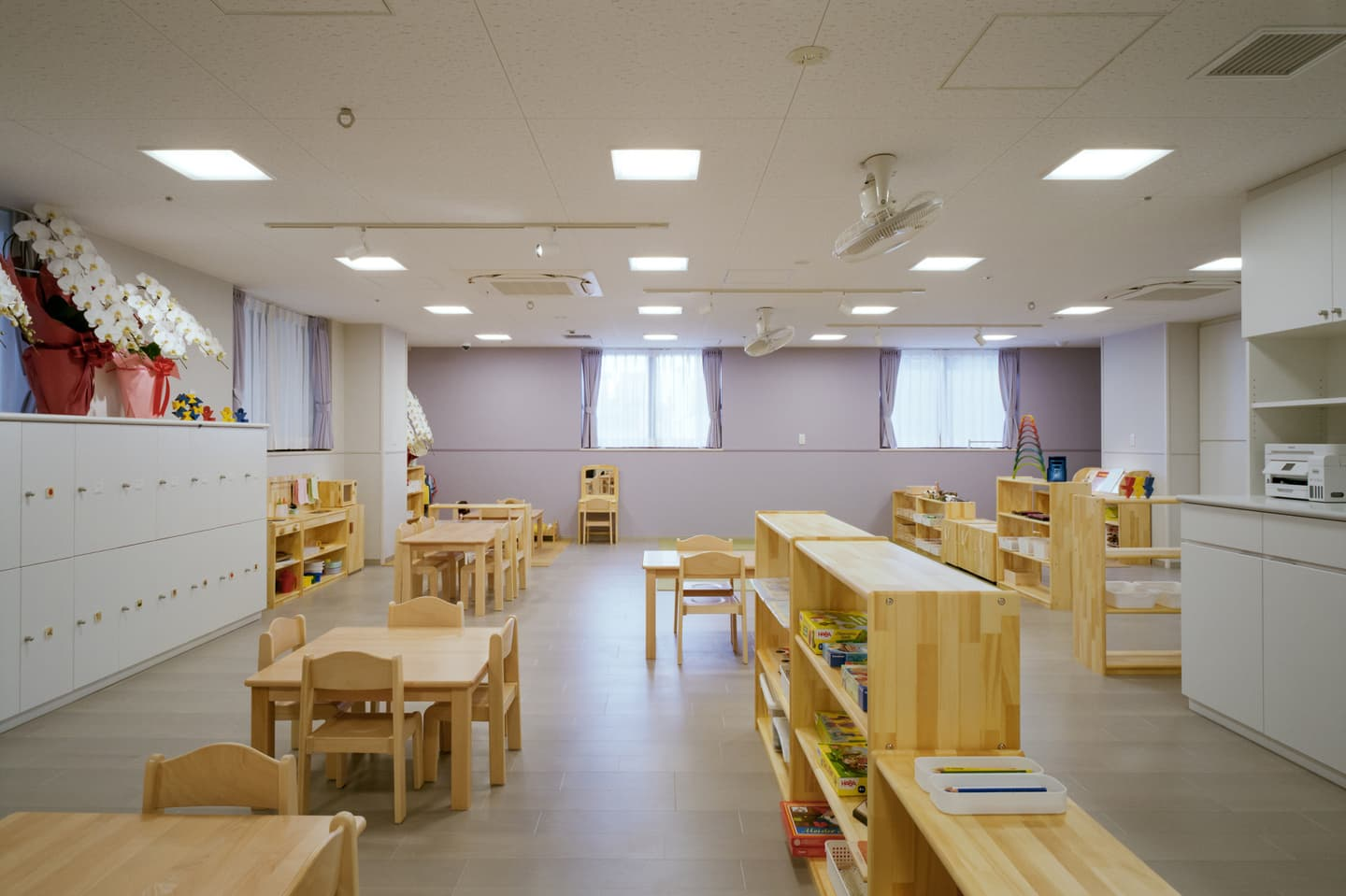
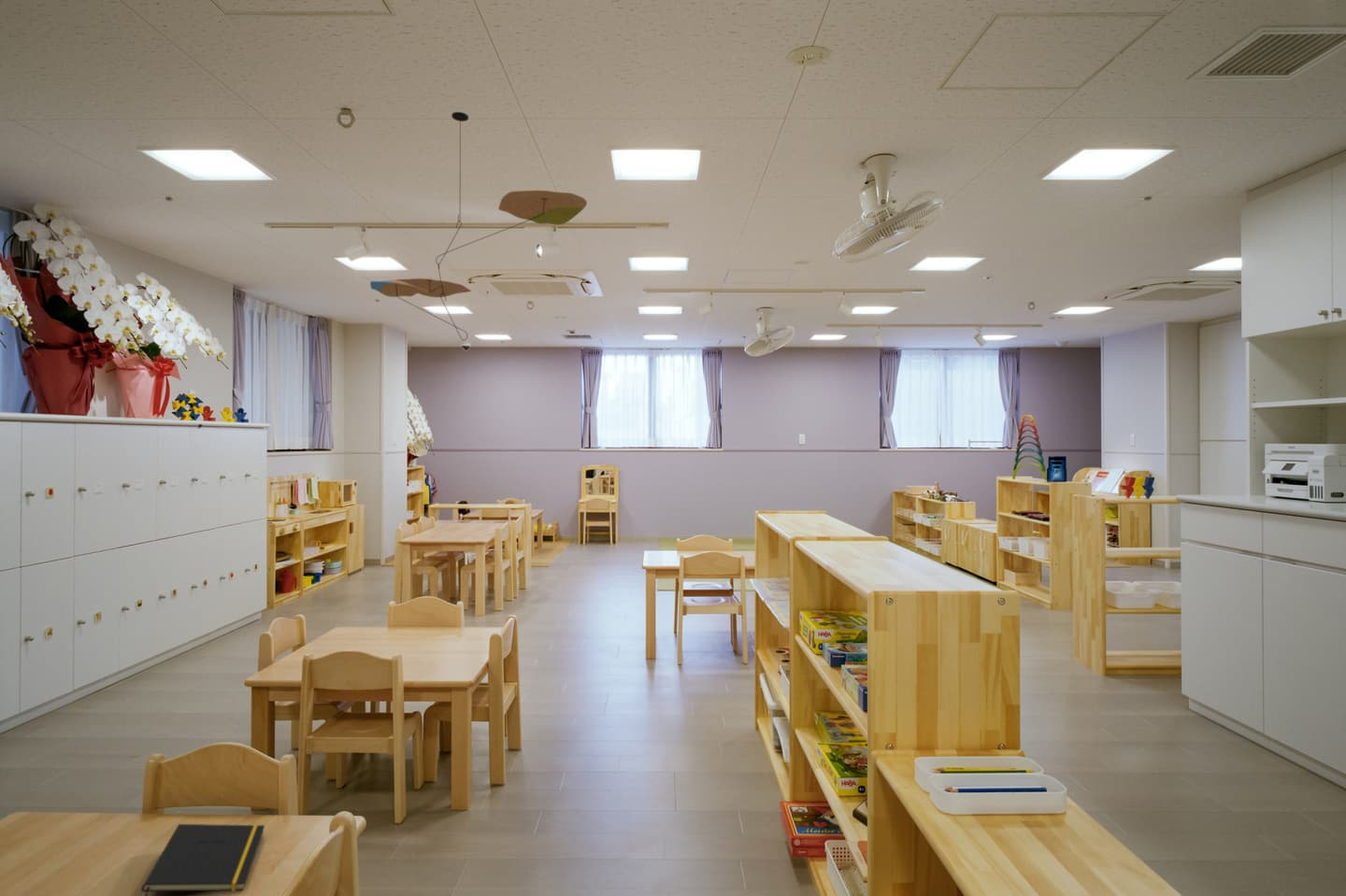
+ ceiling mobile (480, 238)
+ notepad (208, 855)
